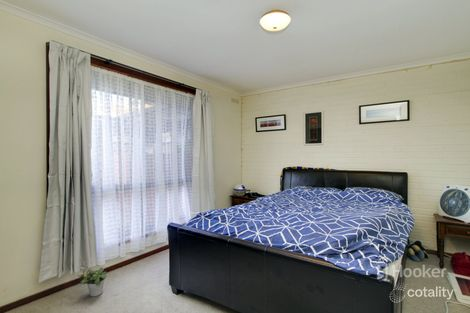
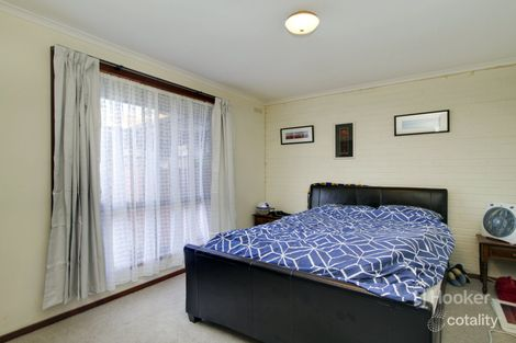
- potted plant (93, 282)
